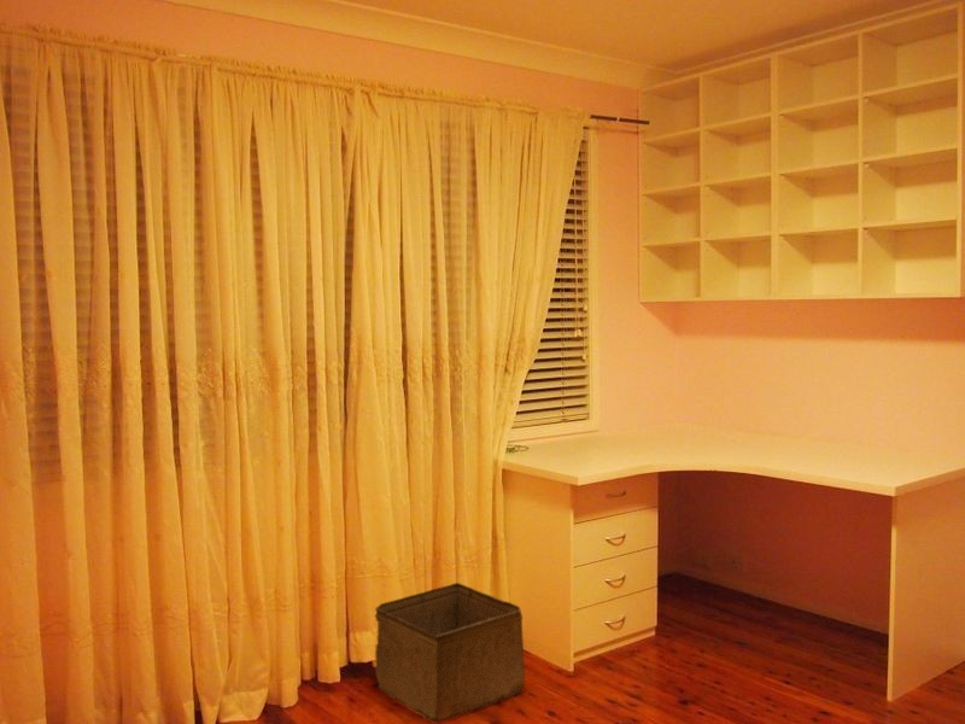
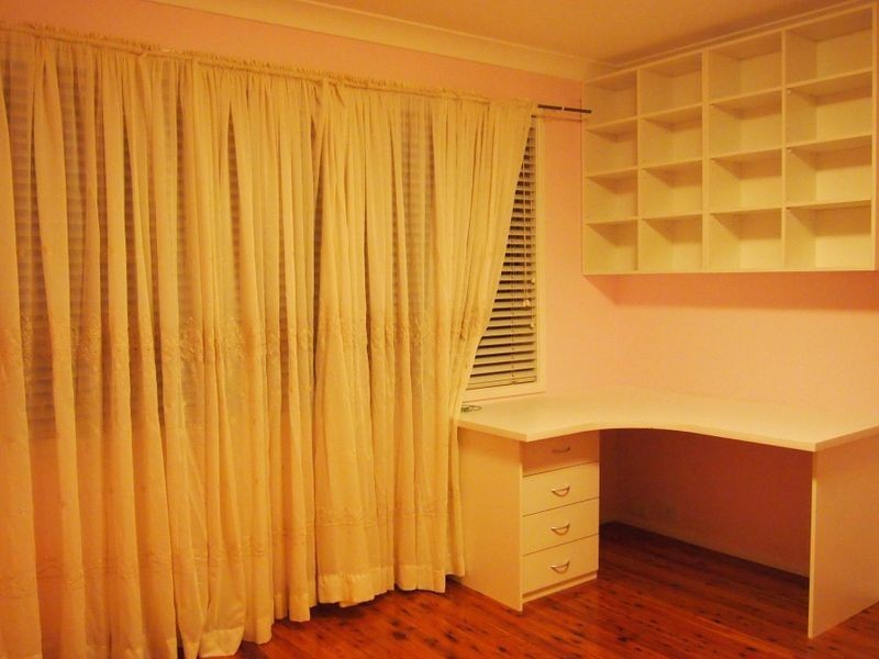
- storage bin (448, 647)
